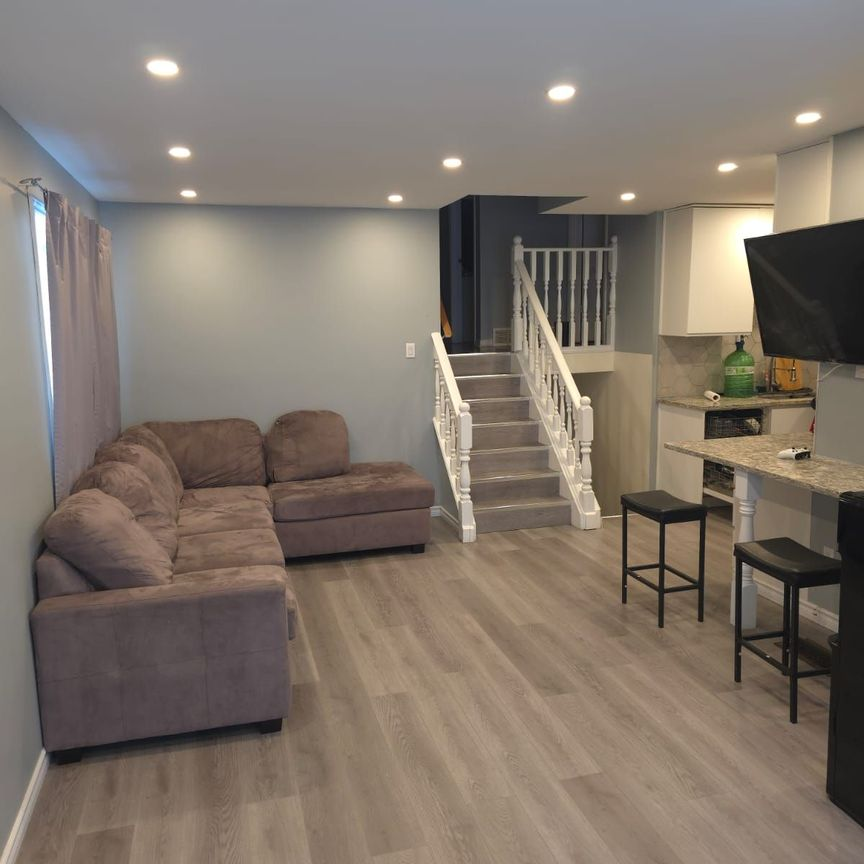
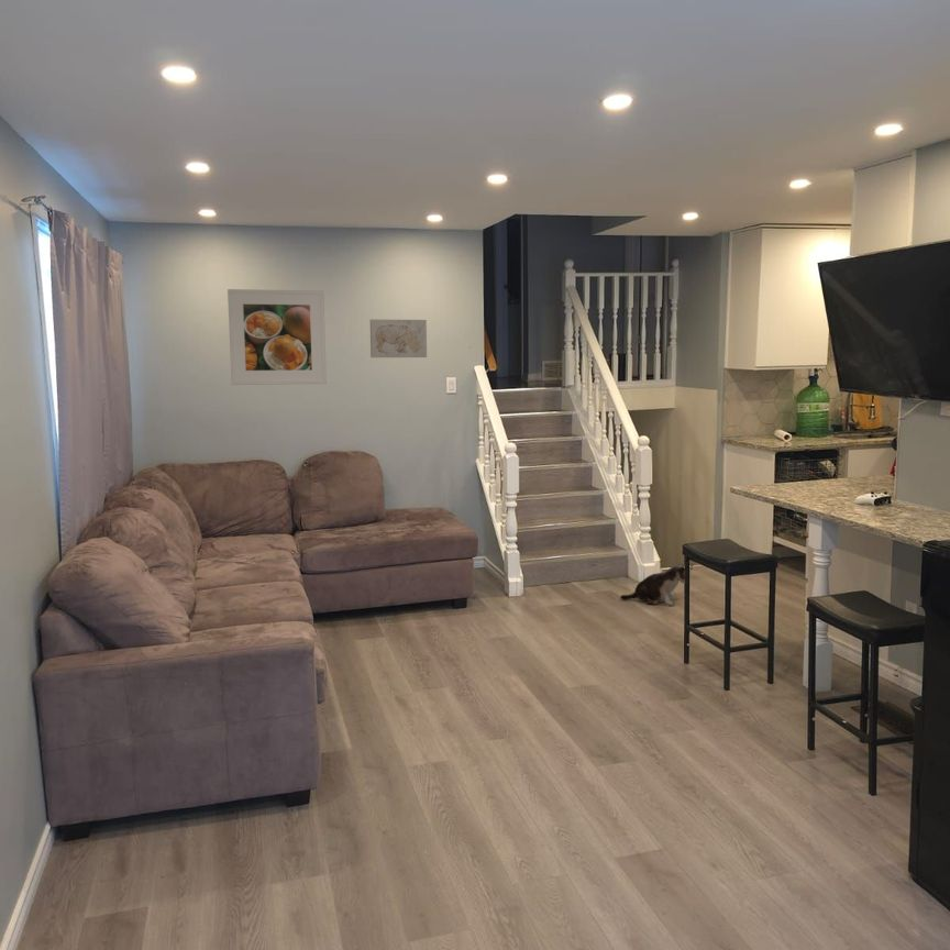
+ wall art (398, 339)
+ plush toy (655, 582)
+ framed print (277, 338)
